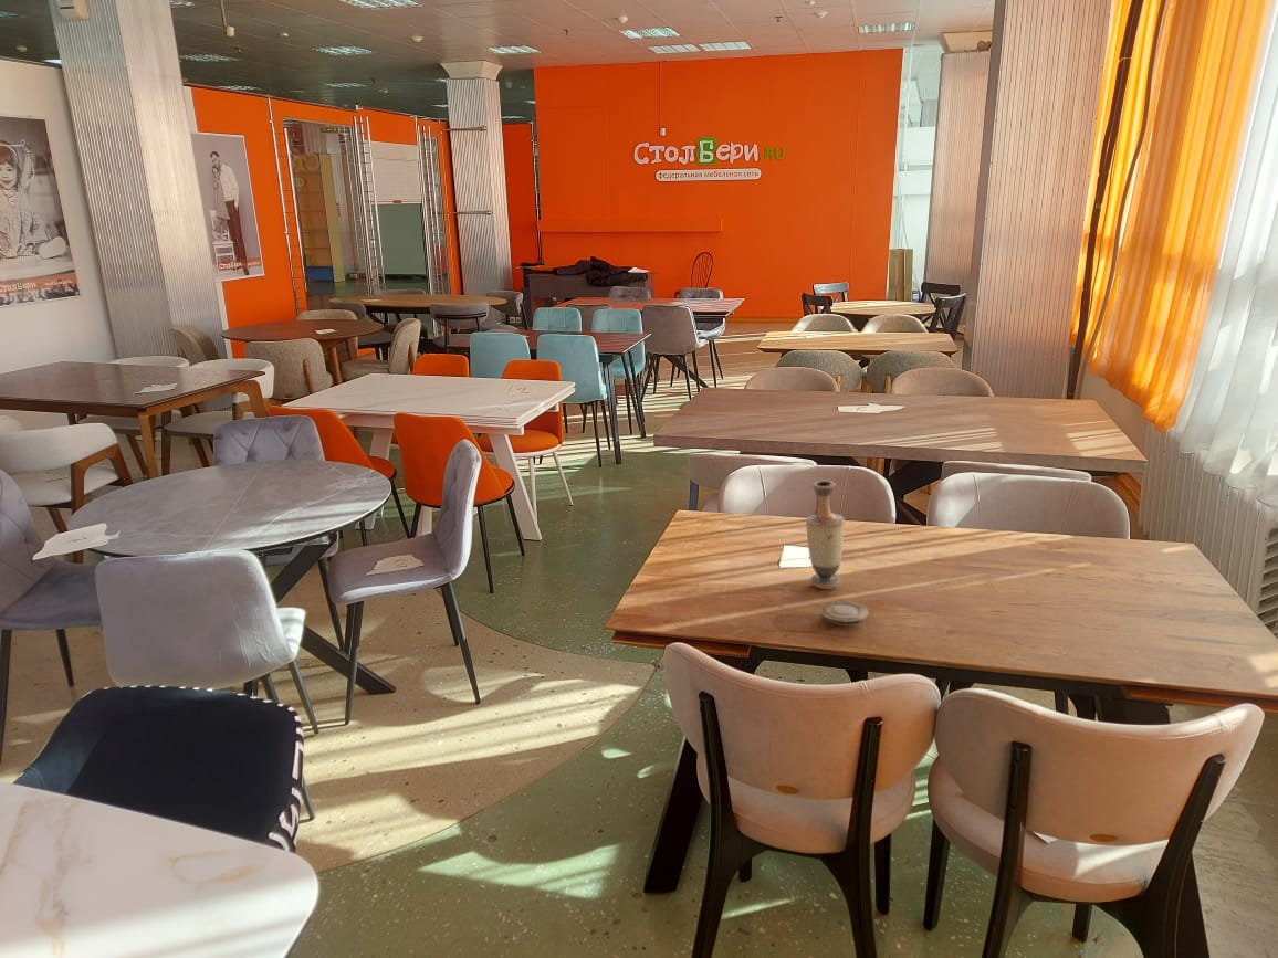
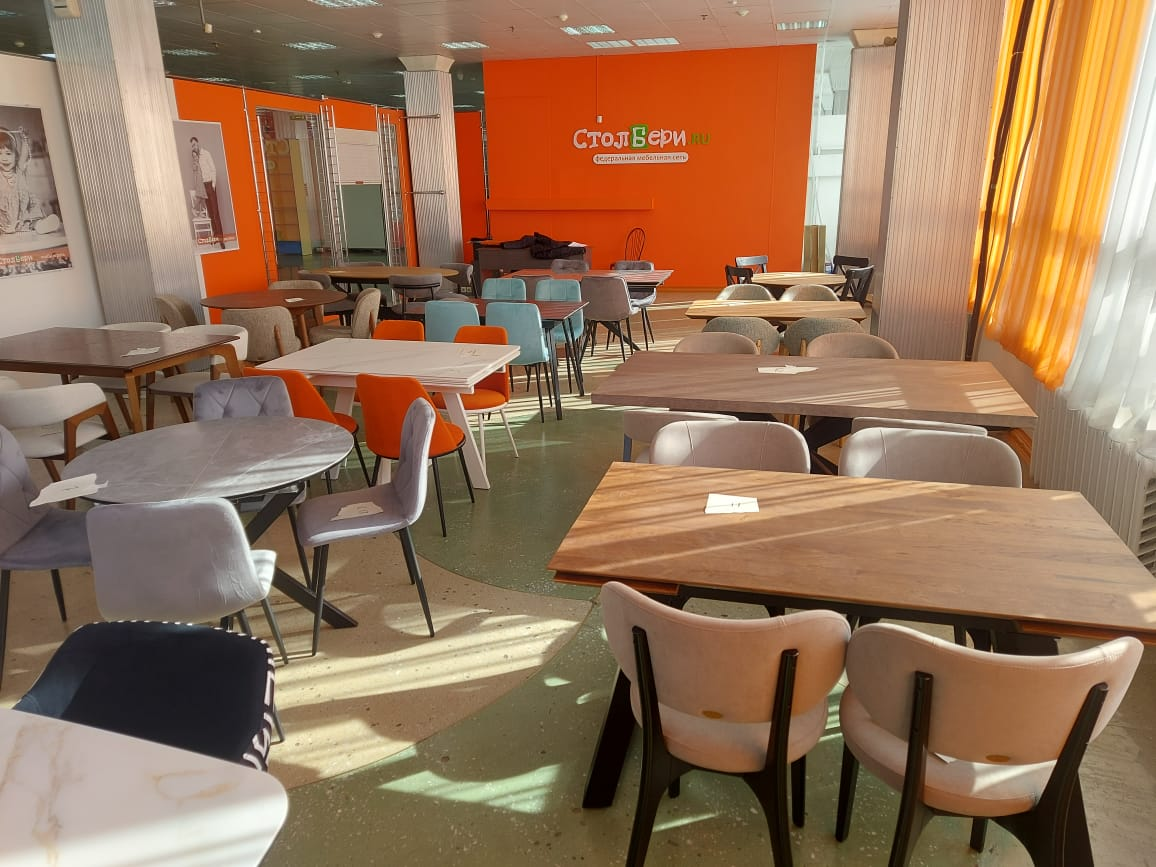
- plate (842, 614)
- vase (824, 535)
